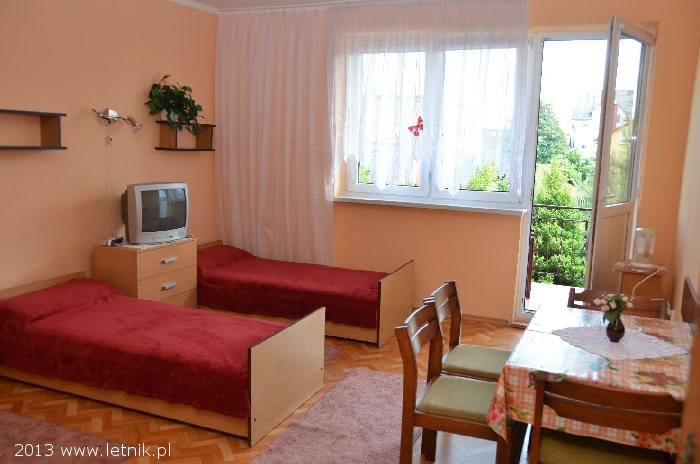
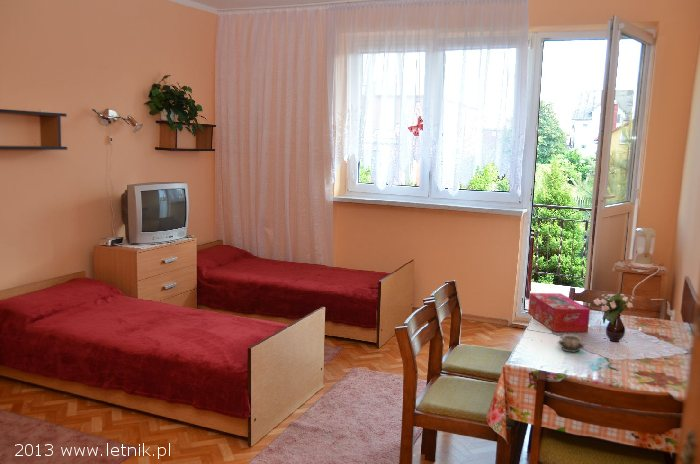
+ cup (571, 343)
+ tissue box (557, 311)
